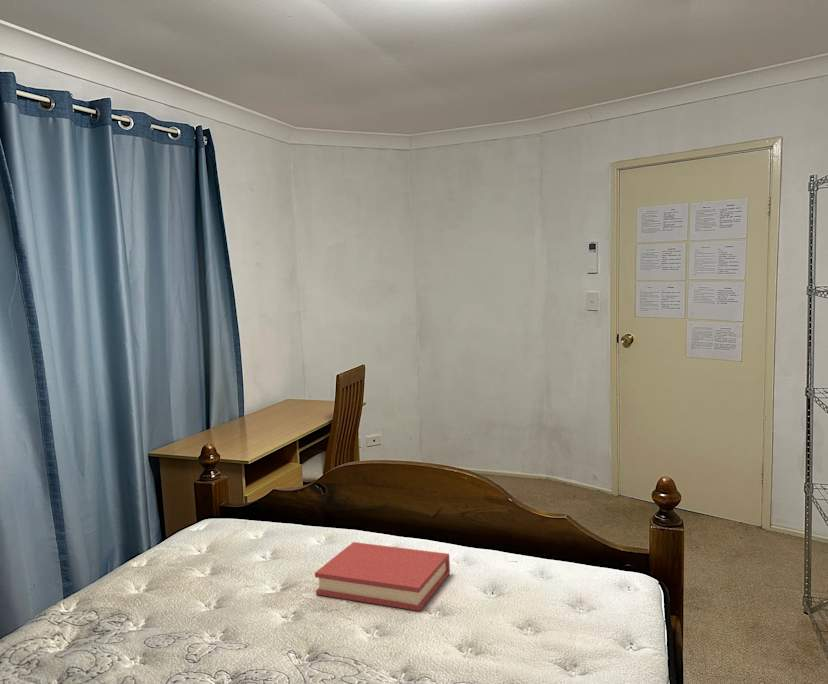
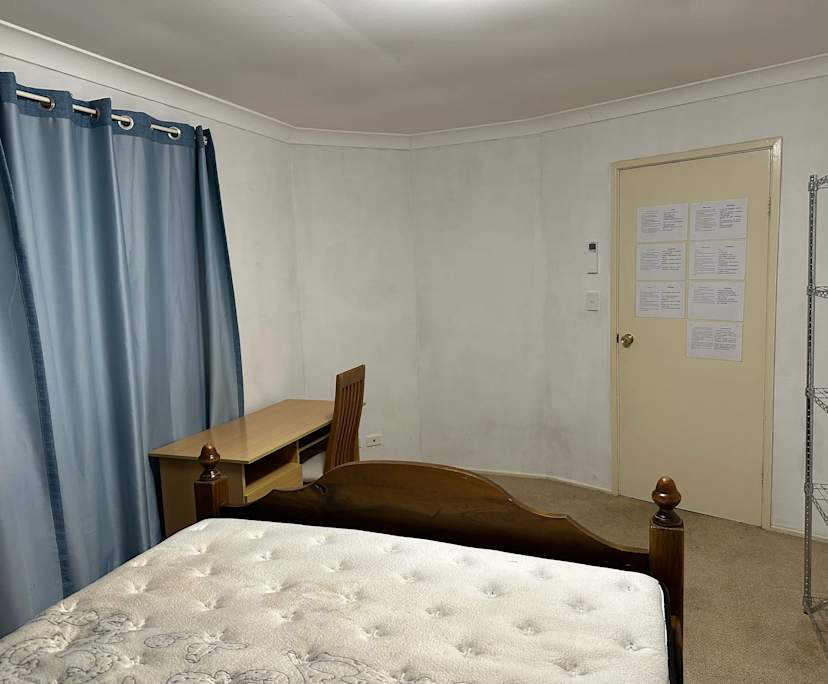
- hardback book (384, 573)
